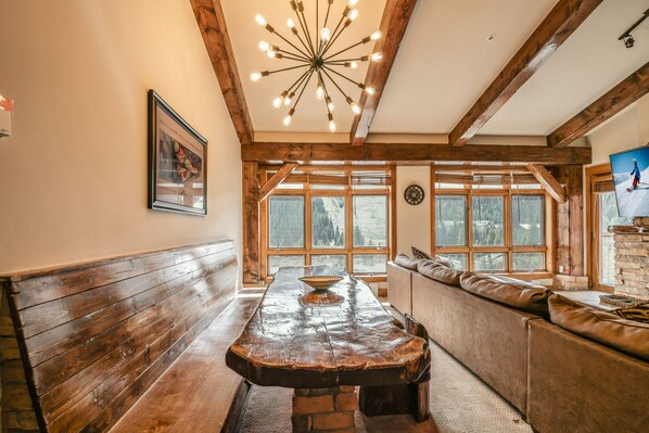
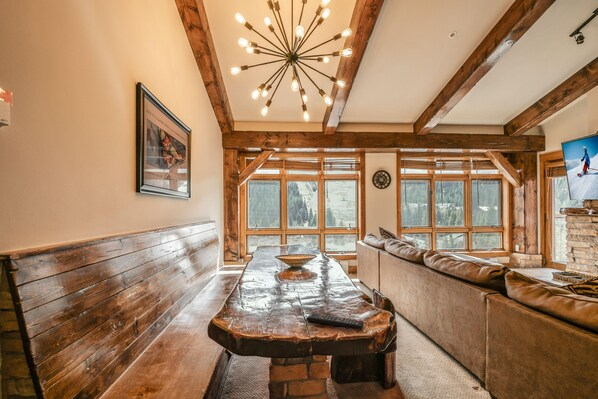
+ remote control (334, 321)
